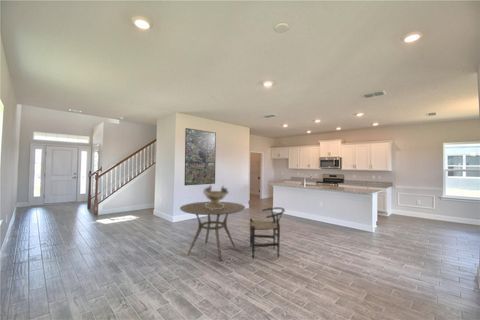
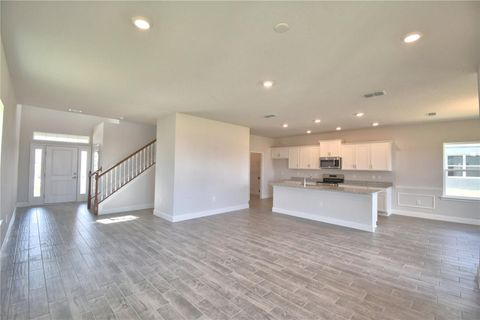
- chair (267, 229)
- birdbath (216, 196)
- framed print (201, 157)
- dining table (212, 228)
